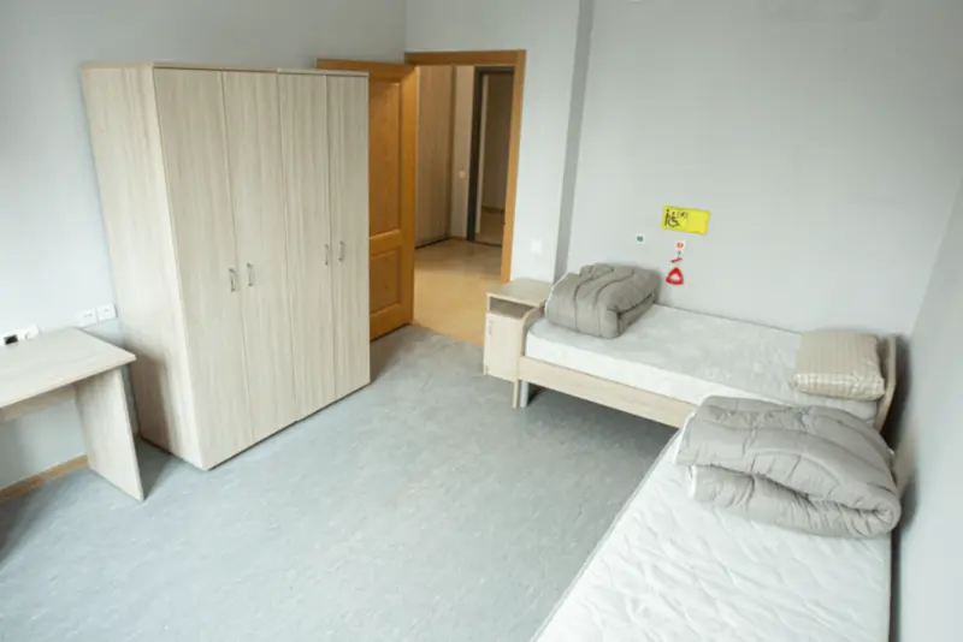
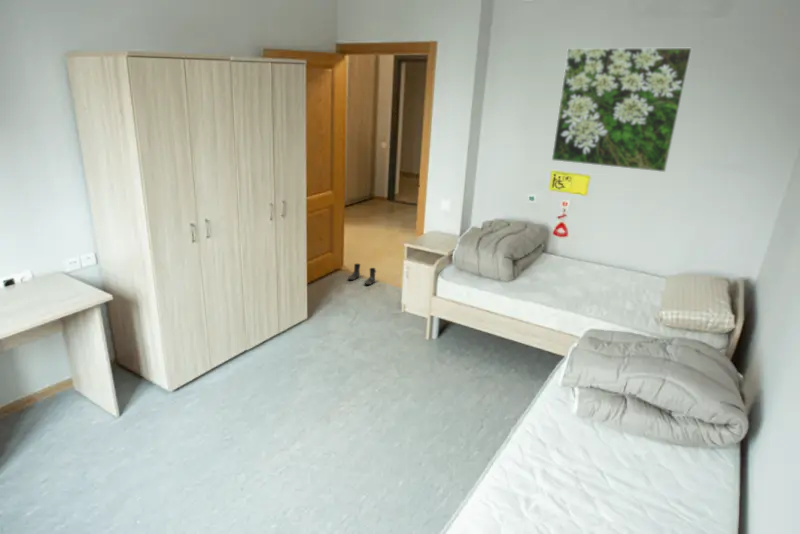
+ boots (359, 274)
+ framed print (615, 109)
